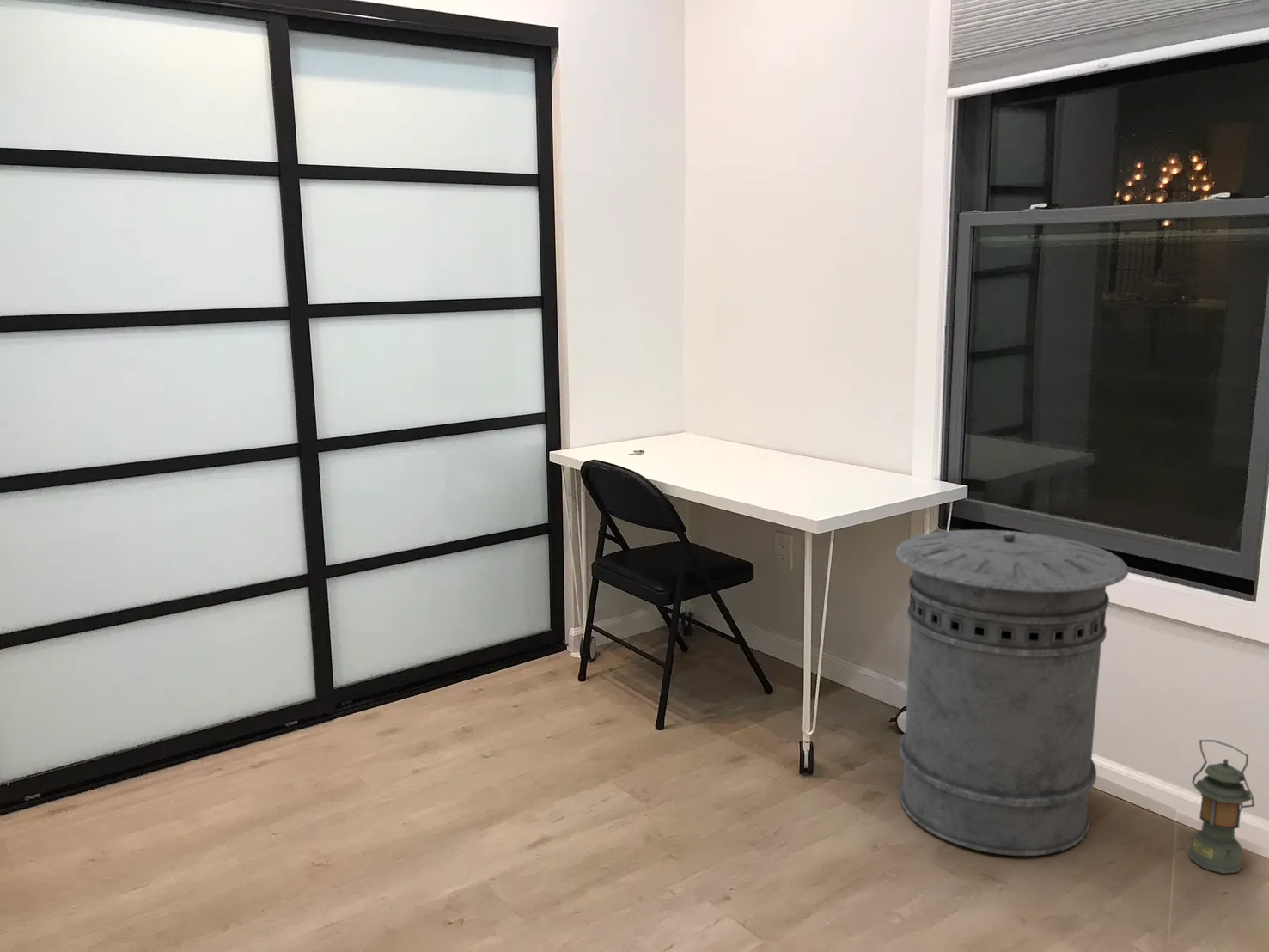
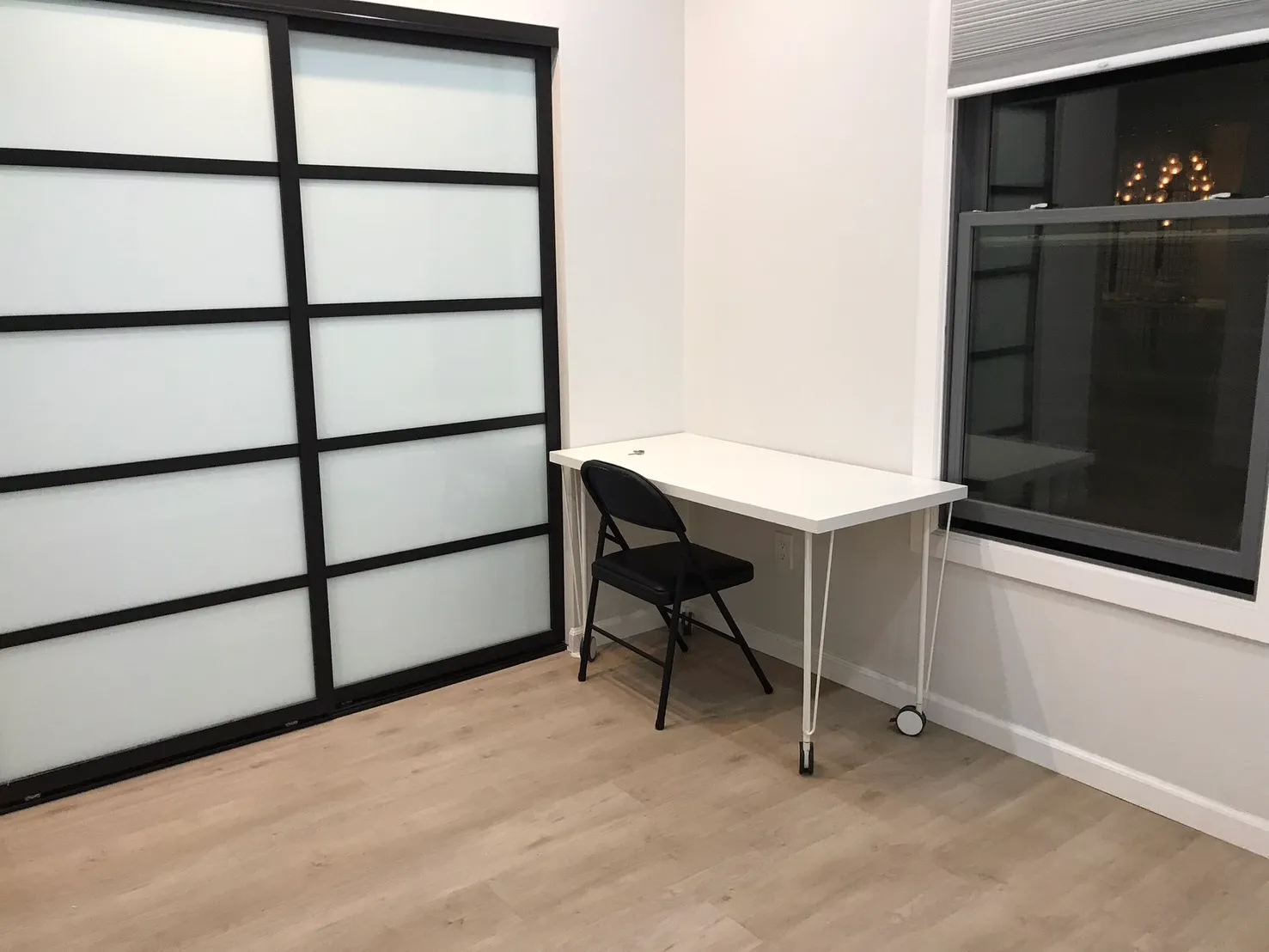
- lantern (1221, 802)
- trash can (1000, 673)
